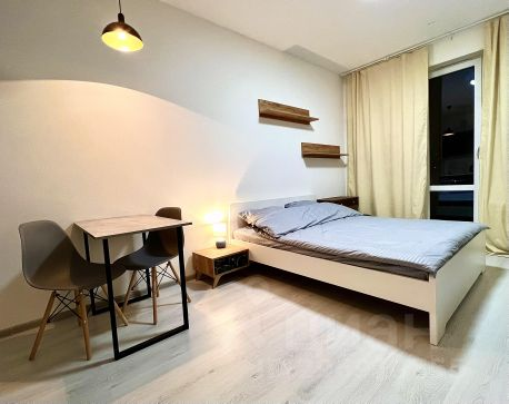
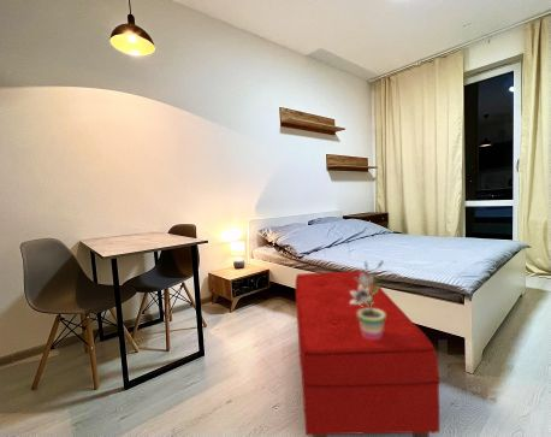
+ bench (344, 341)
+ potted plant (365, 296)
